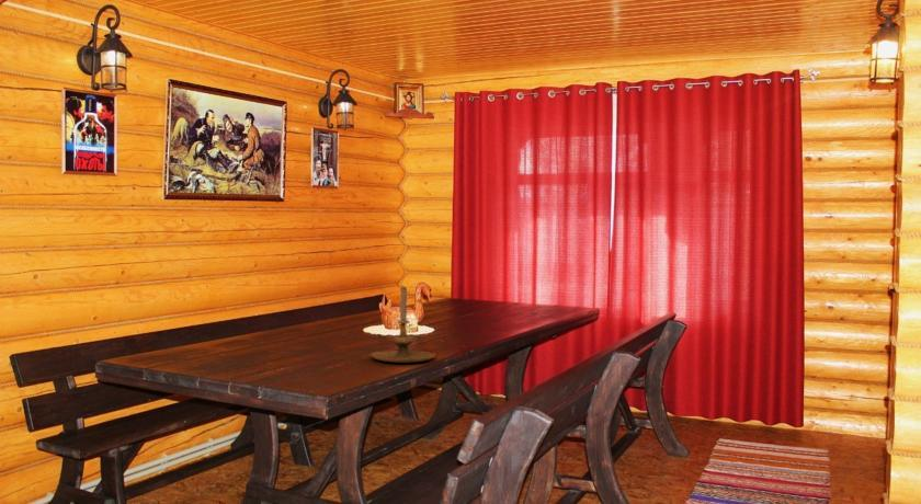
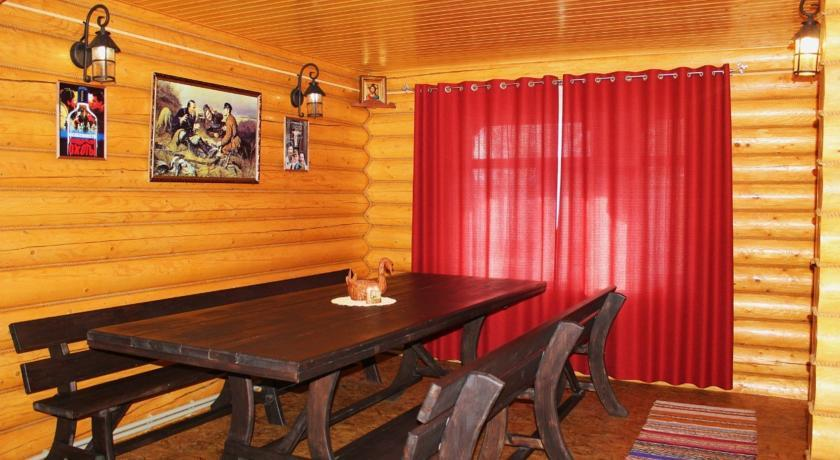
- candle holder (402, 322)
